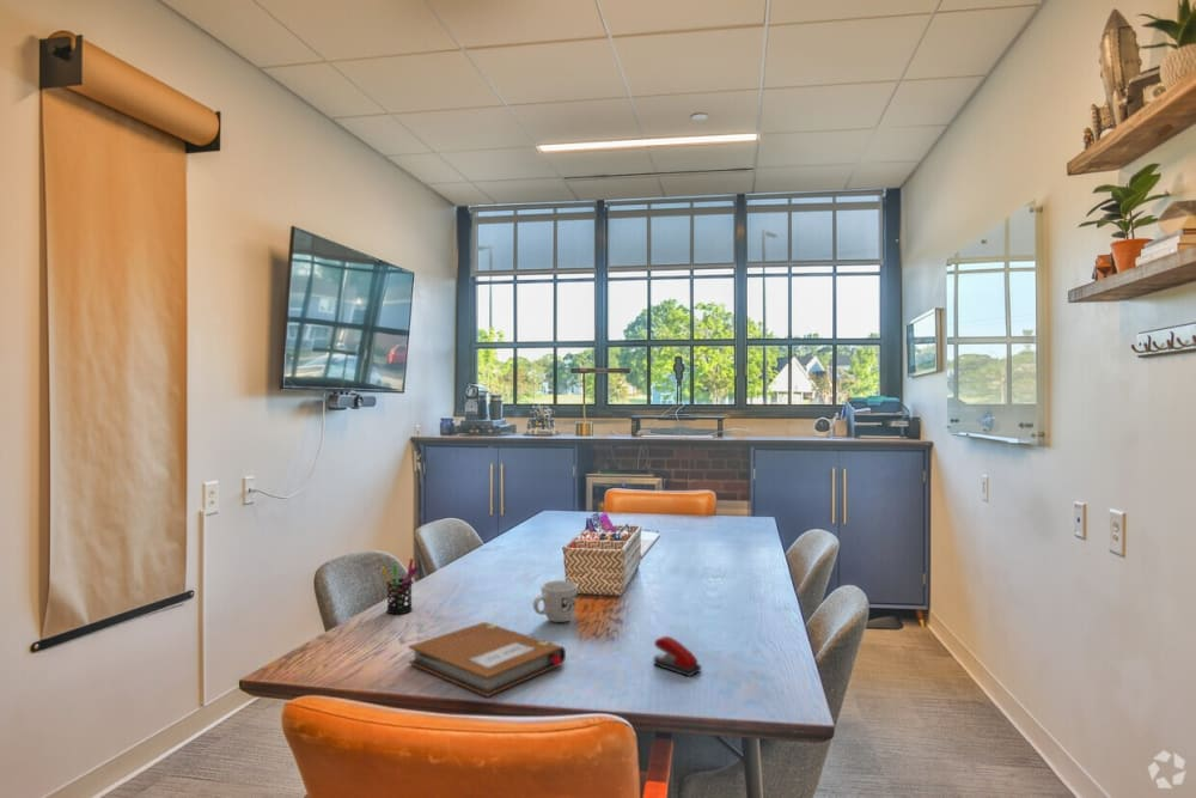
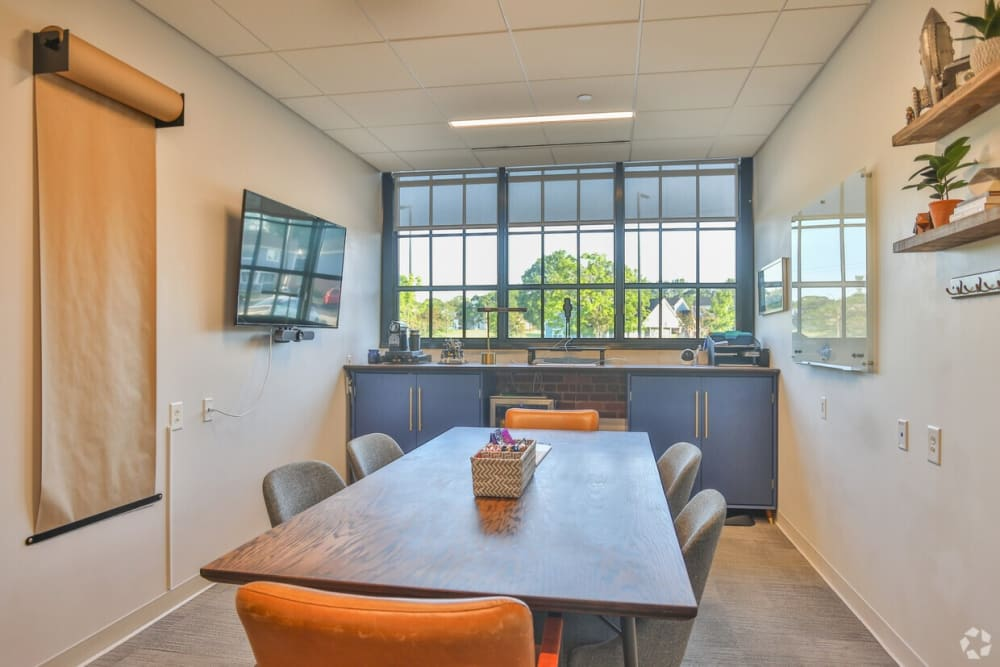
- stapler (675, 653)
- pen holder (399, 584)
- mug (554, 603)
- notebook (489, 654)
